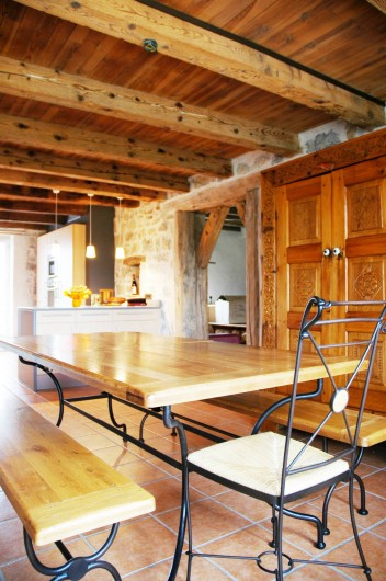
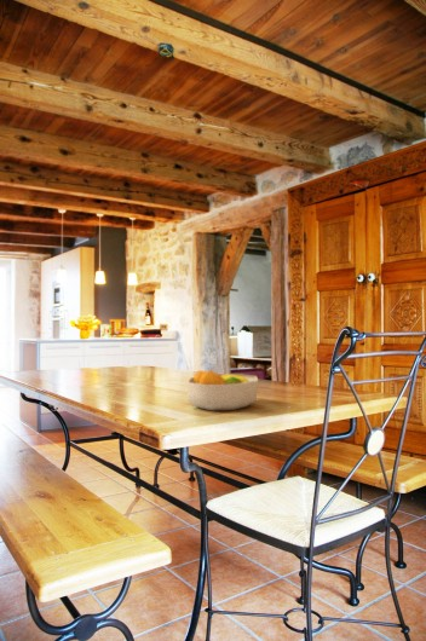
+ fruit bowl (223, 386)
